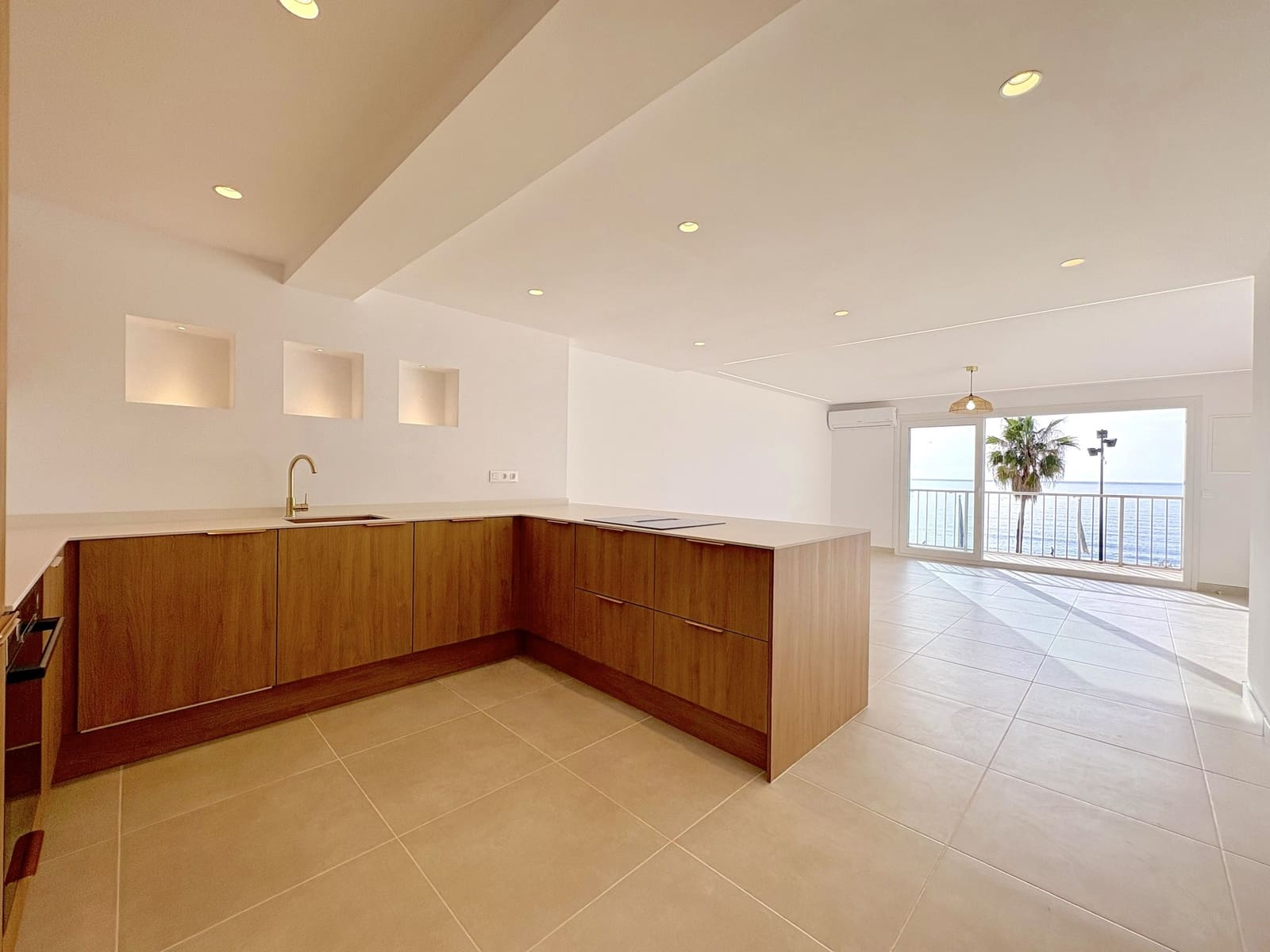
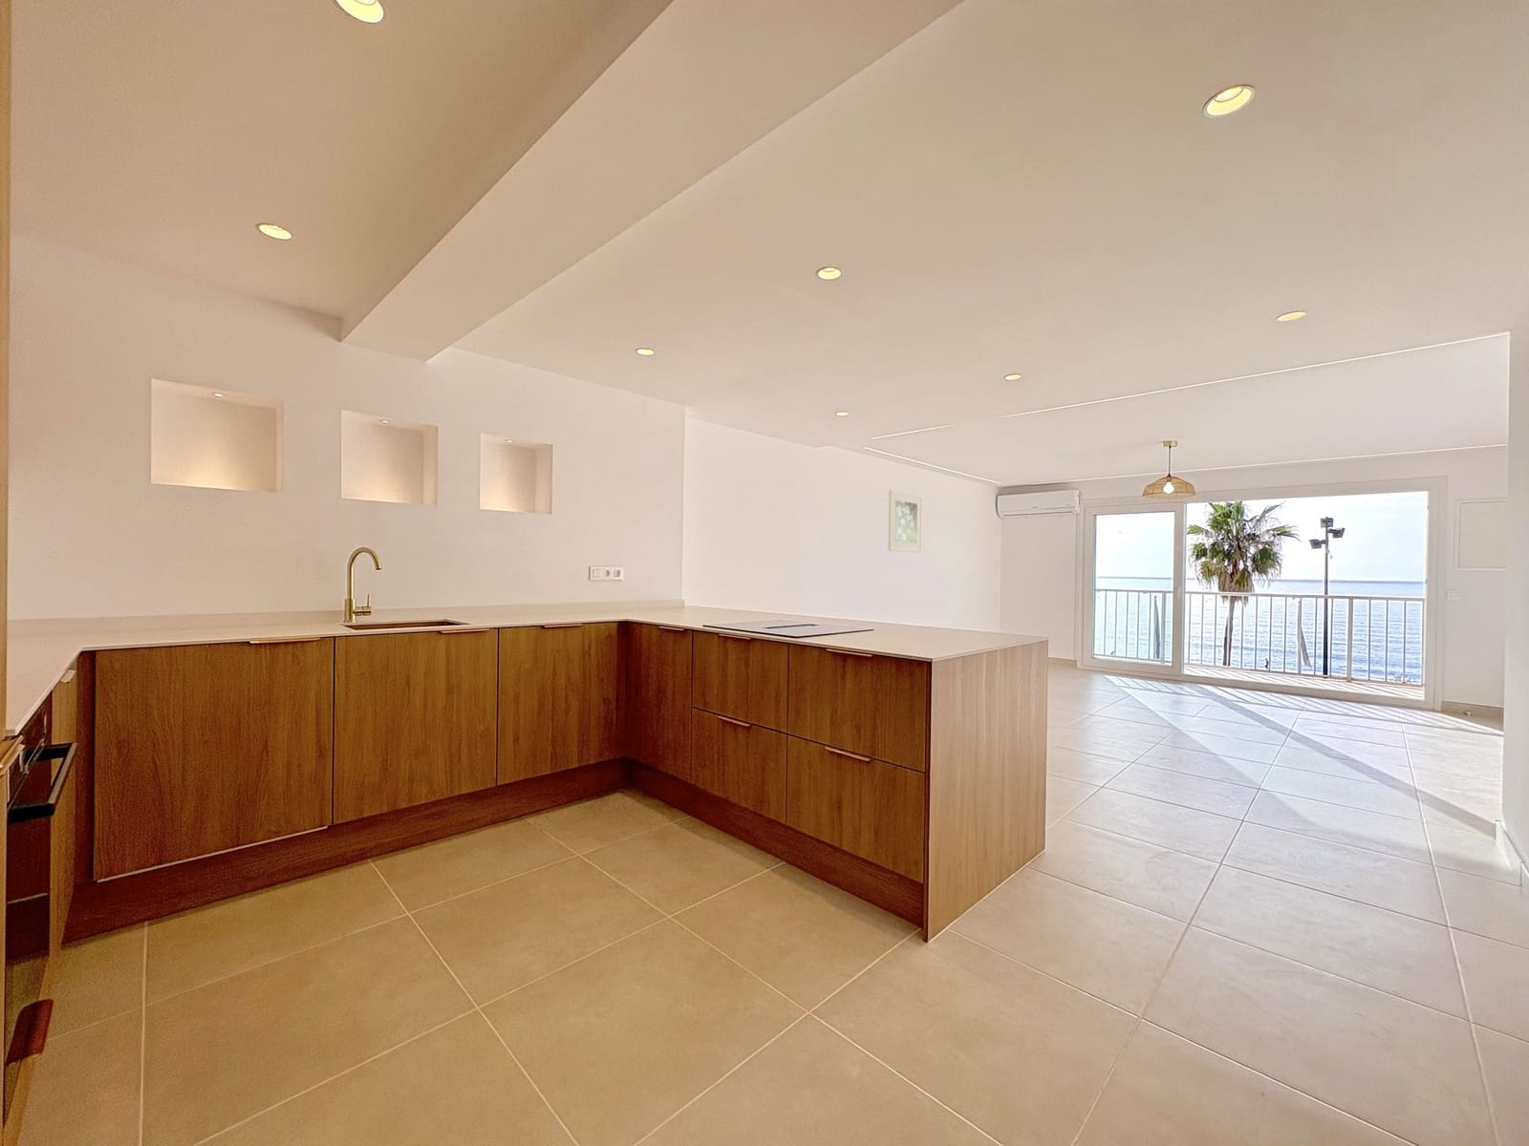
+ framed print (905, 522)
